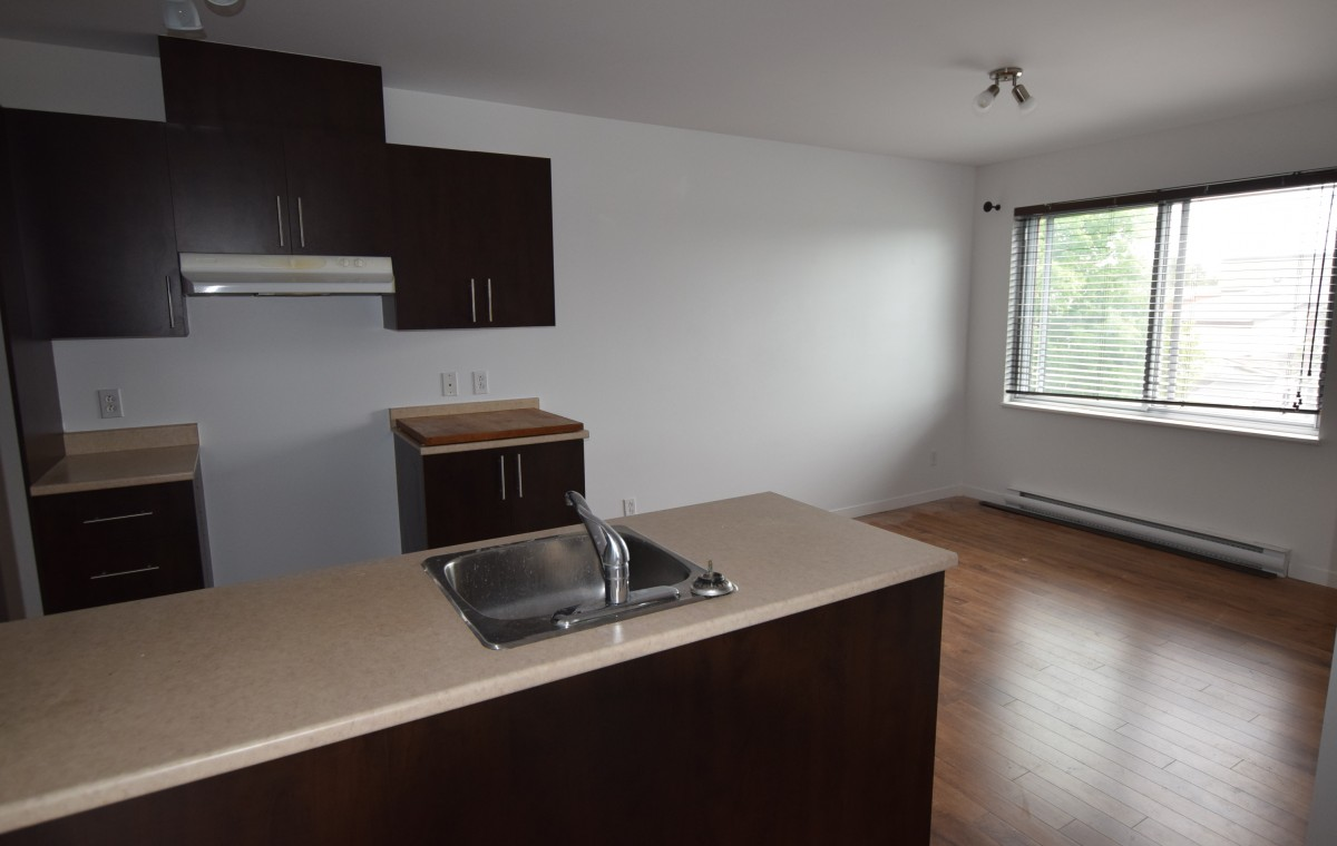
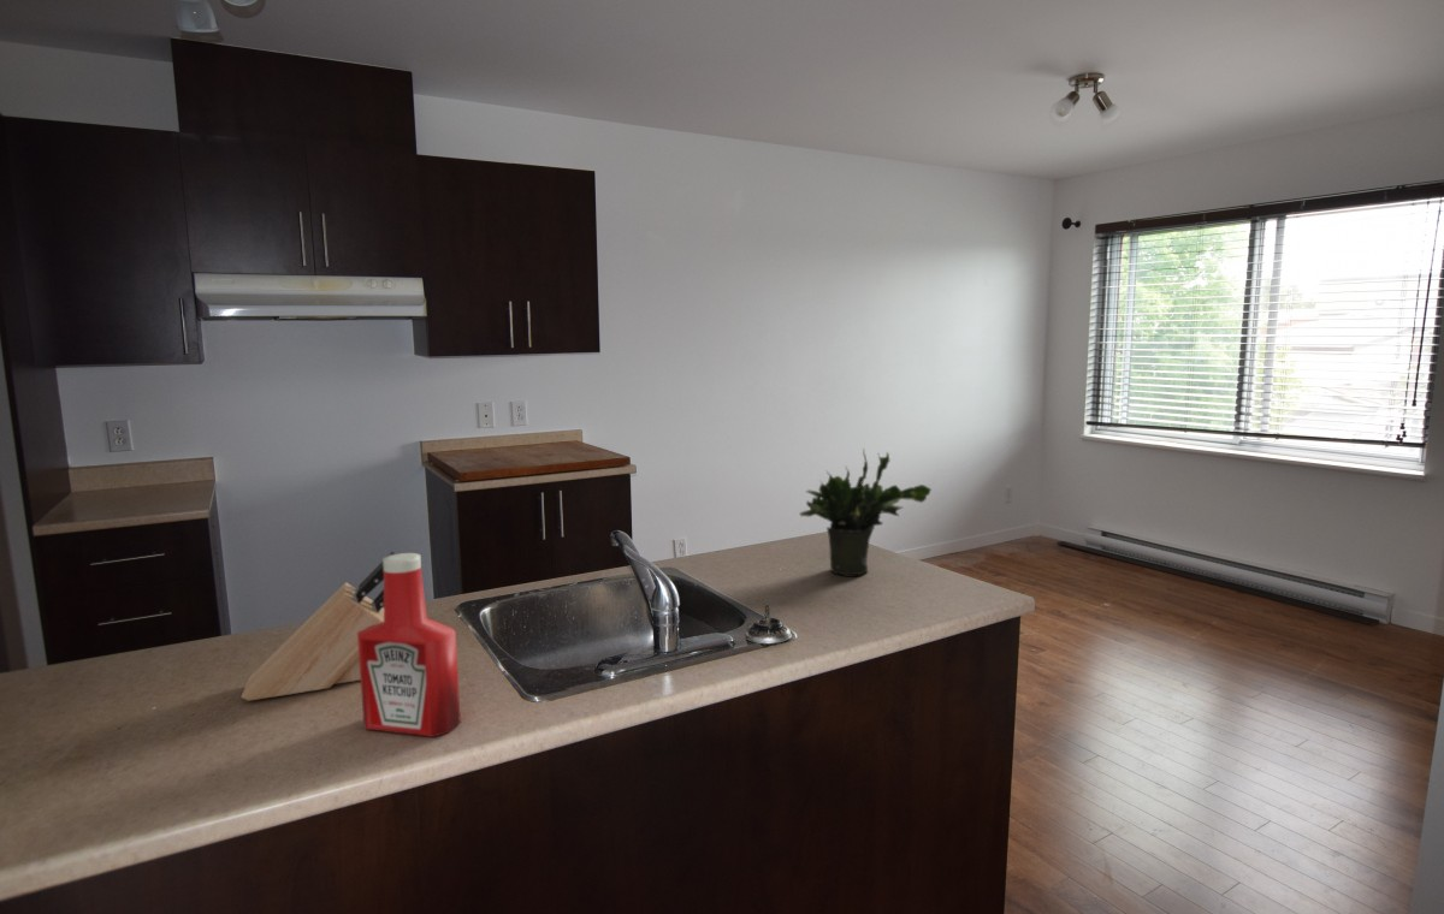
+ potted plant (871, 509)
+ knife block (327, 619)
+ soap bottle (407, 641)
